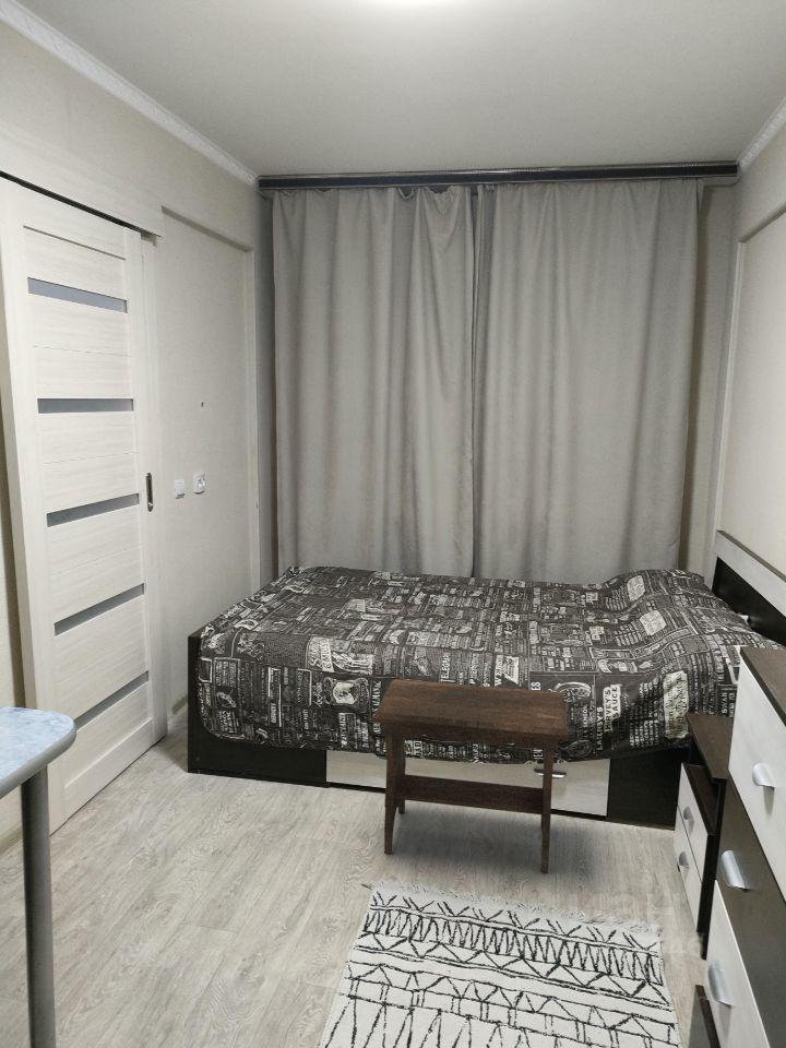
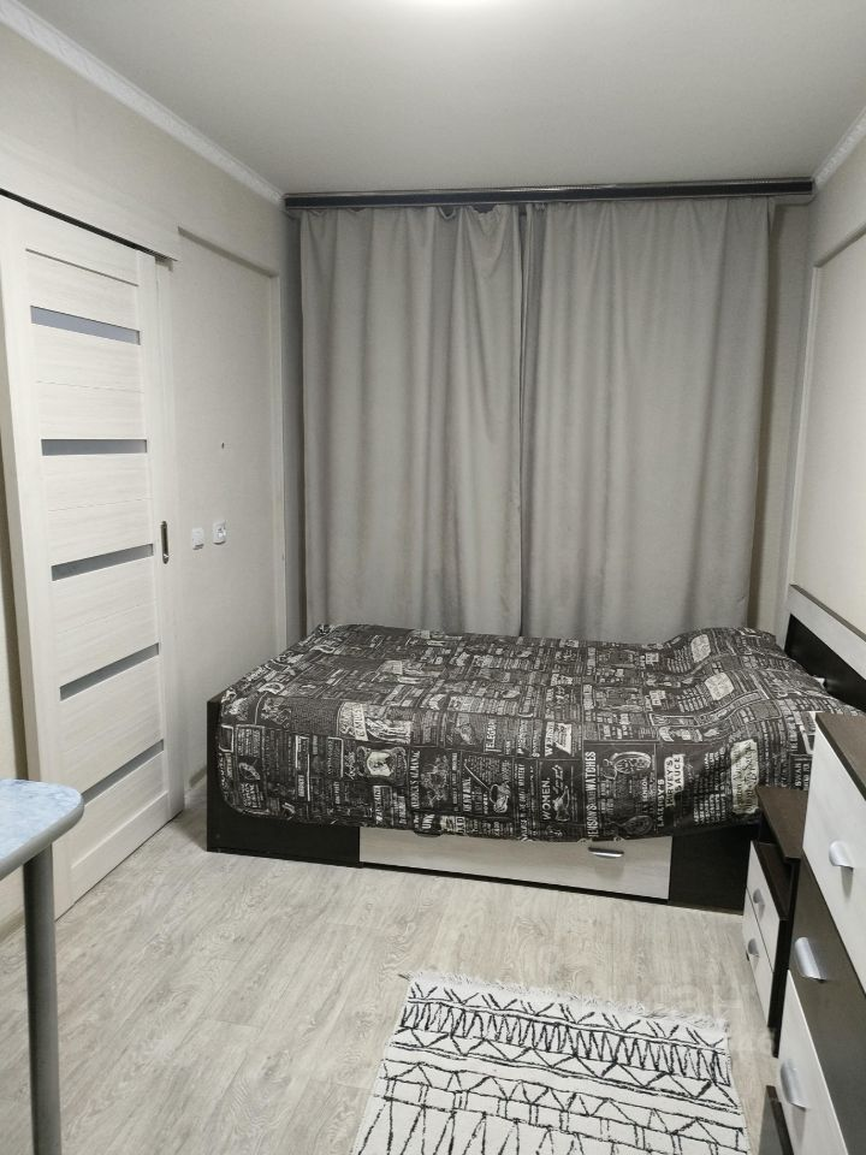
- footstool (469, 781)
